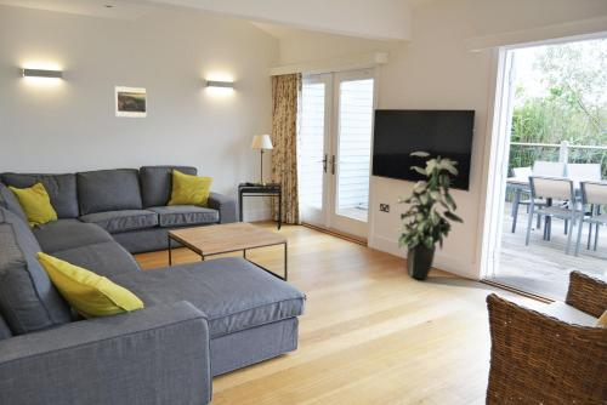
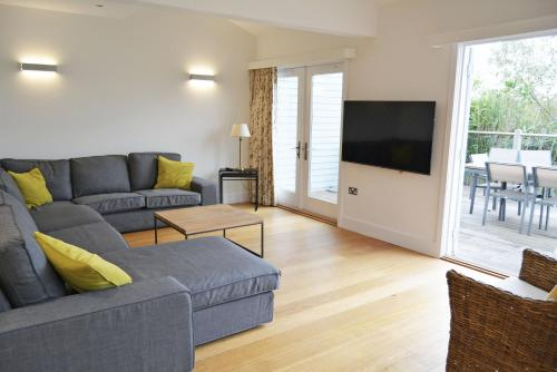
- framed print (130, 102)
- indoor plant (424, 215)
